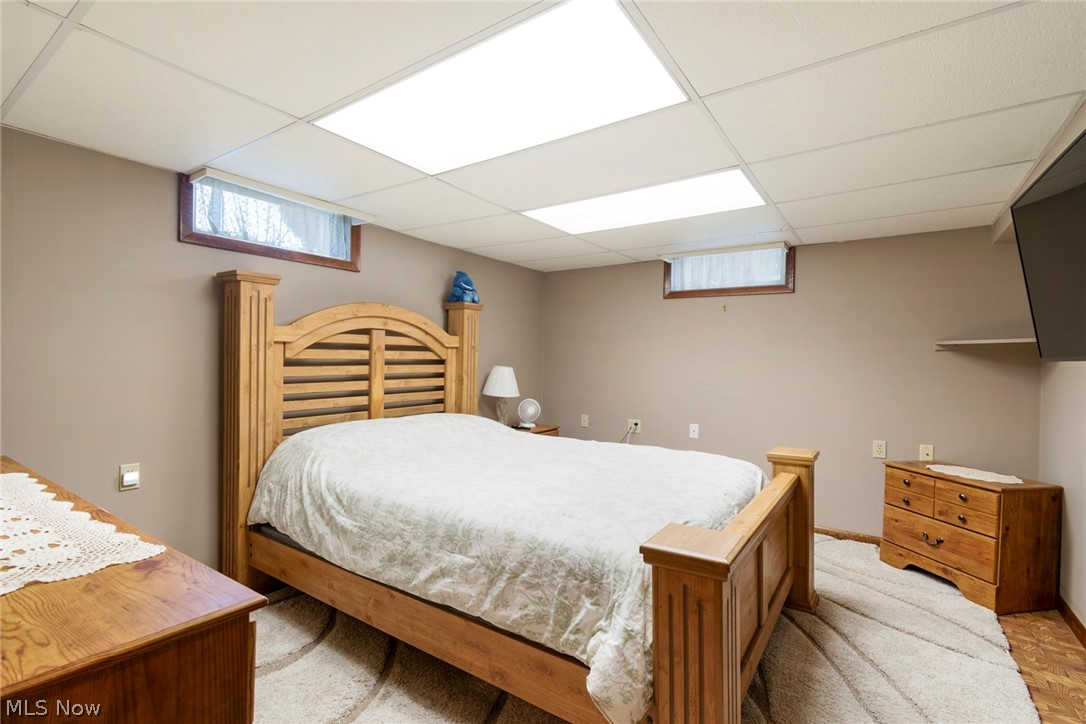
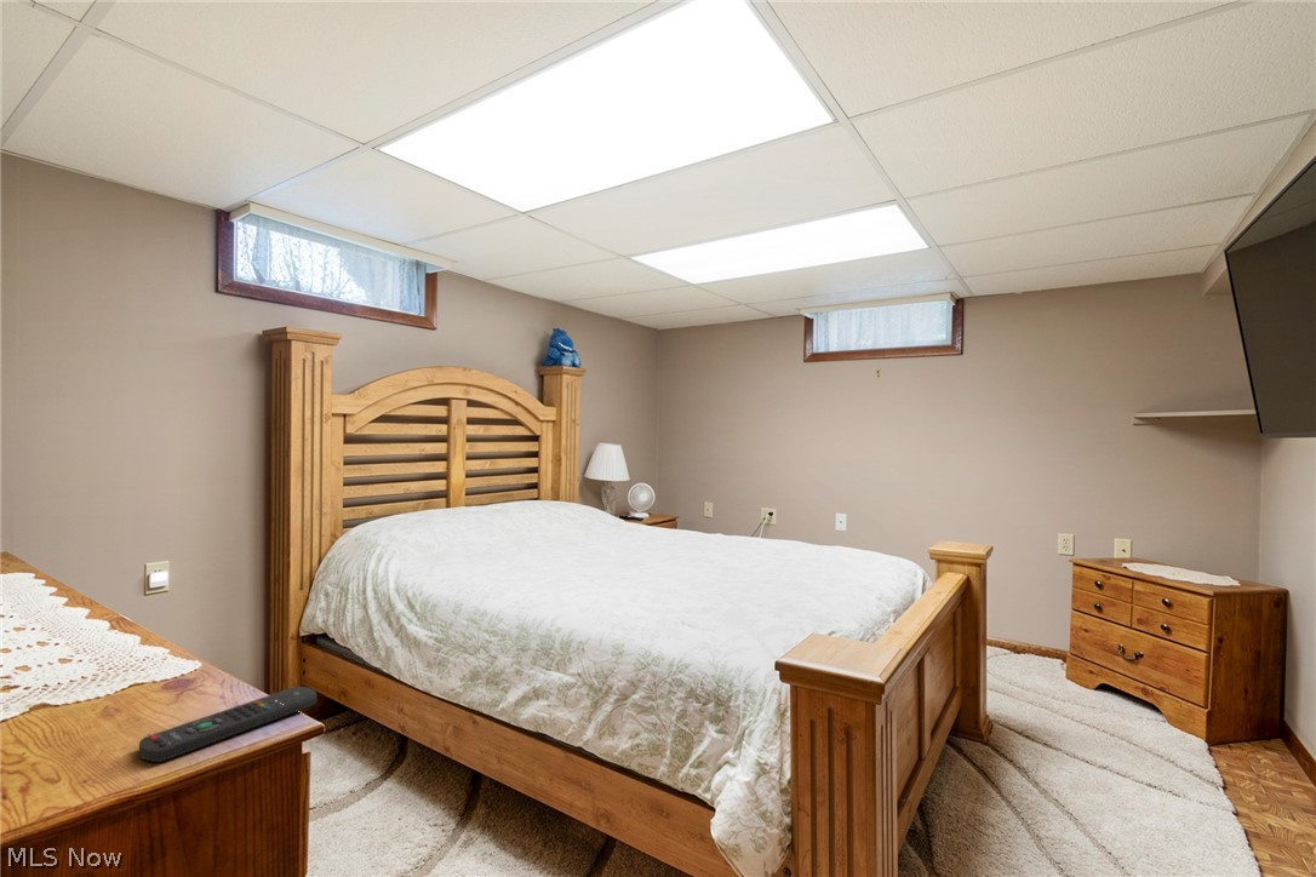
+ remote control (235, 718)
